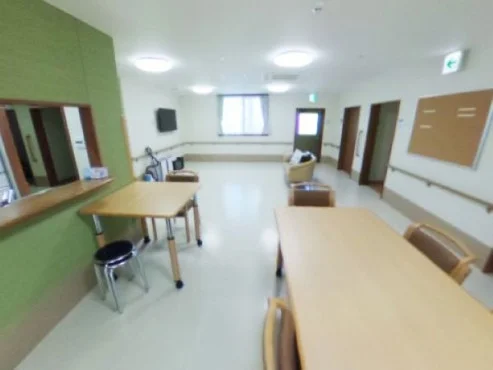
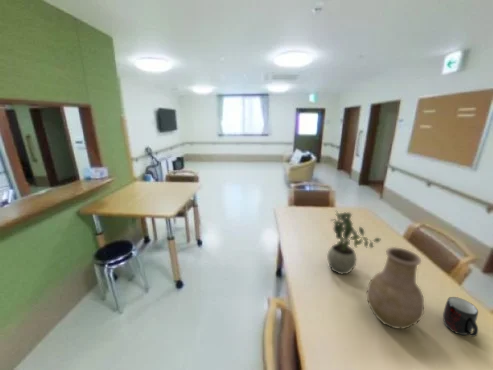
+ vase (396, 288)
+ mug (462, 319)
+ potted plant (349, 243)
